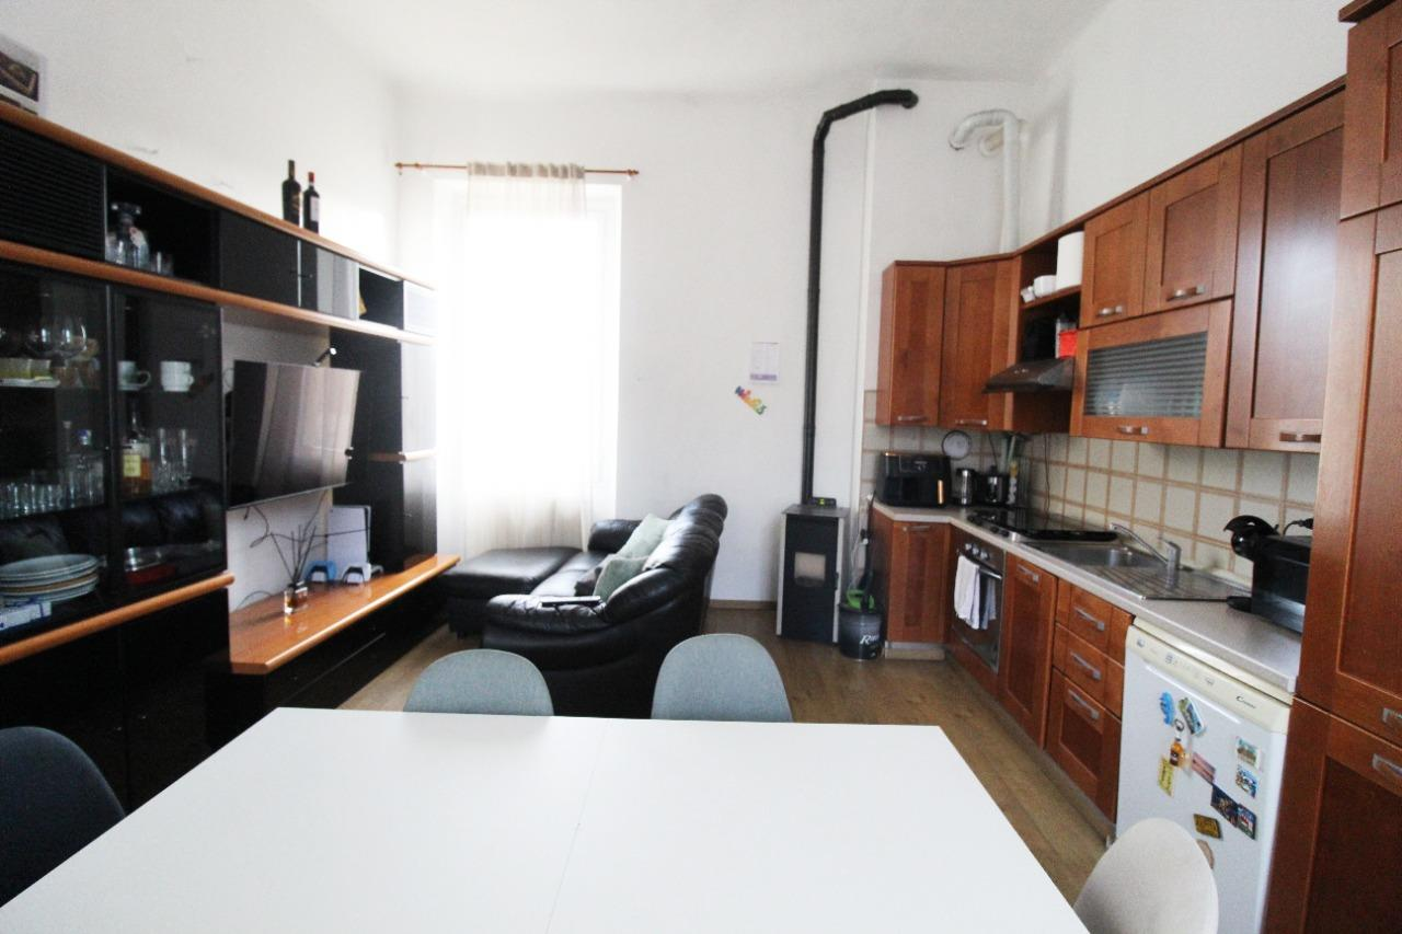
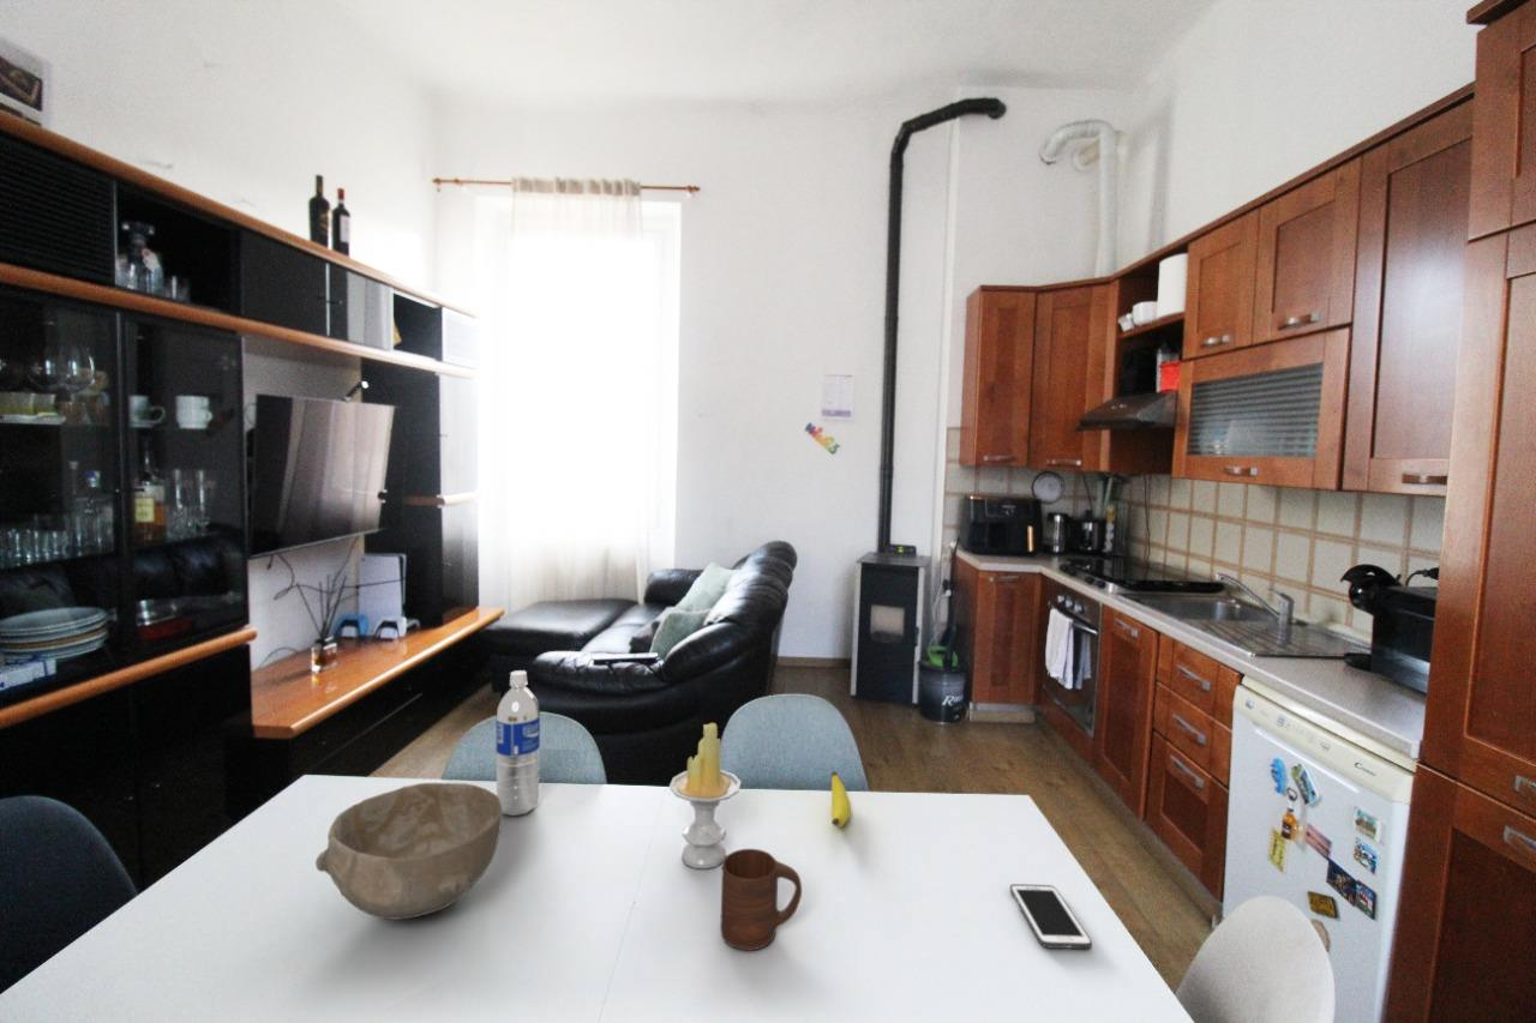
+ cup (757, 896)
+ bowl (416, 861)
+ banana (840, 804)
+ water bottle (517, 741)
+ cell phone (1048, 914)
+ candle (704, 788)
